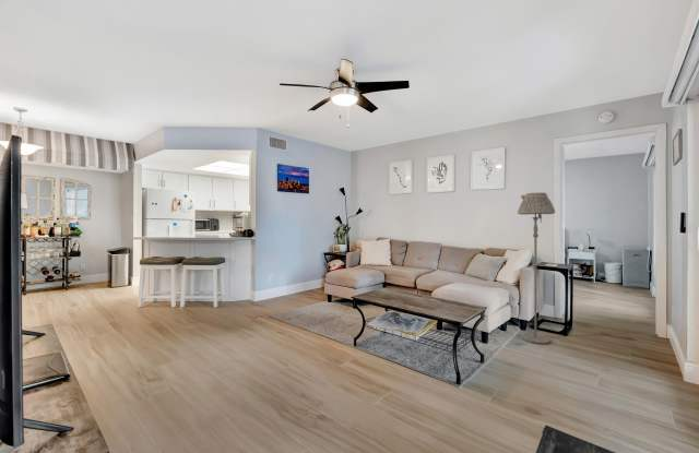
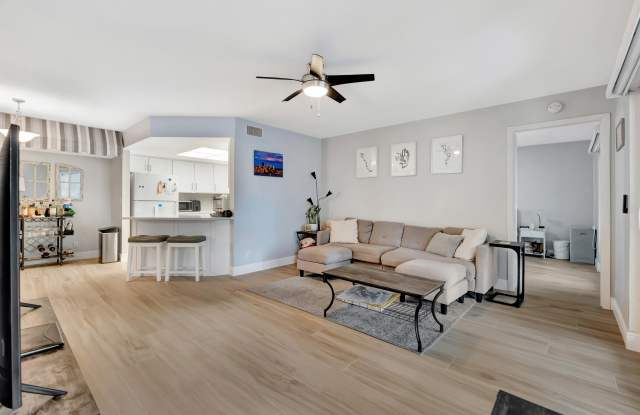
- floor lamp (535, 265)
